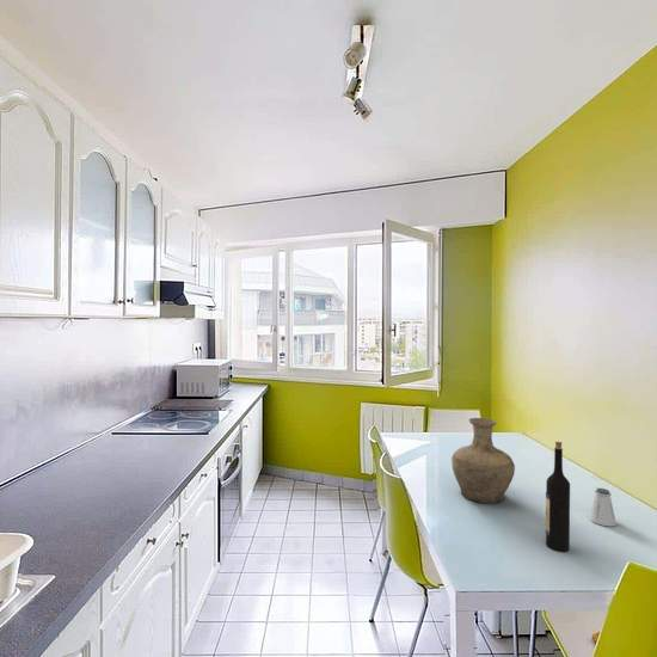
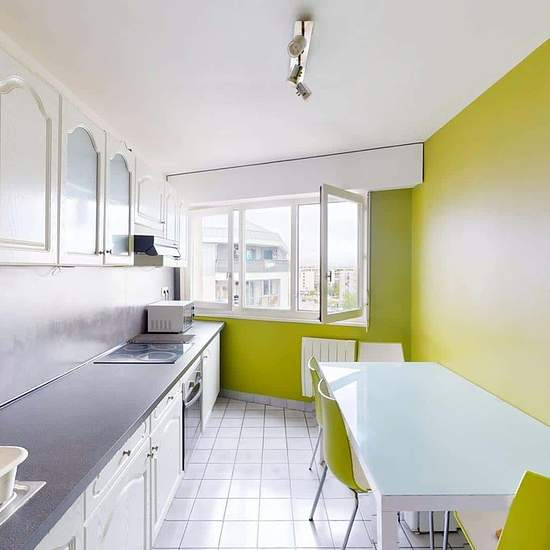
- saltshaker (602, 505)
- wine bottle (557, 493)
- vase (481, 458)
